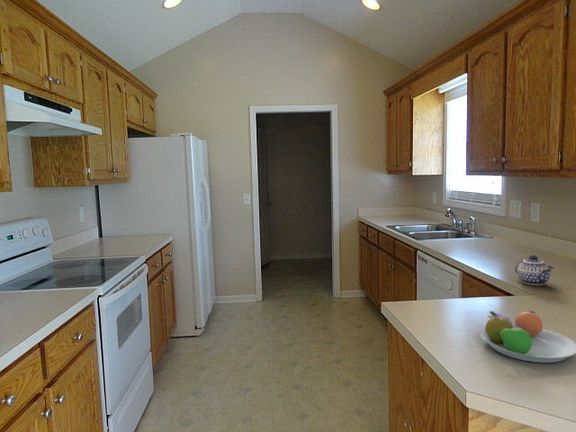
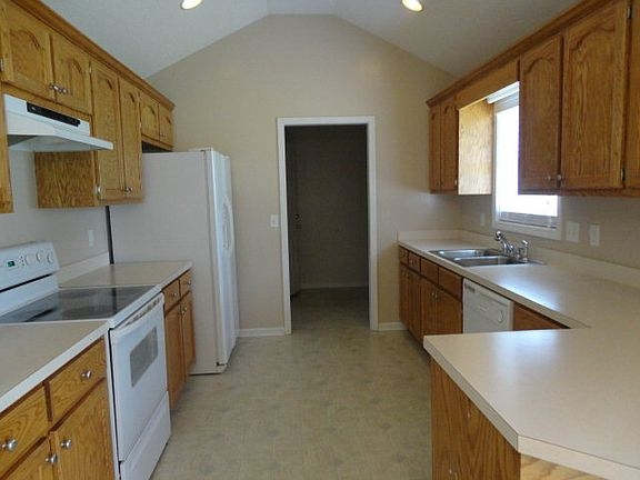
- teapot (533, 269)
- fruit bowl (523, 331)
